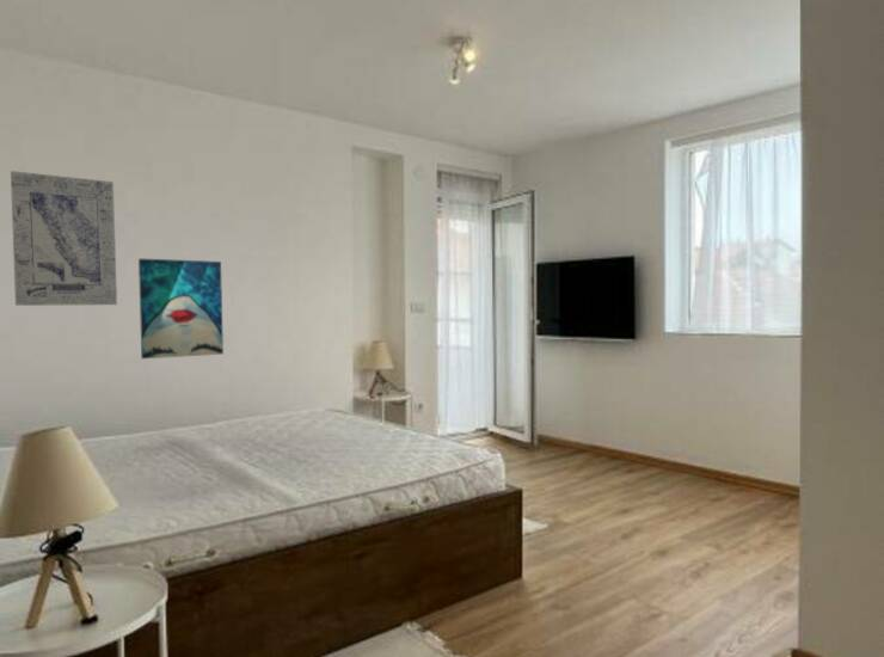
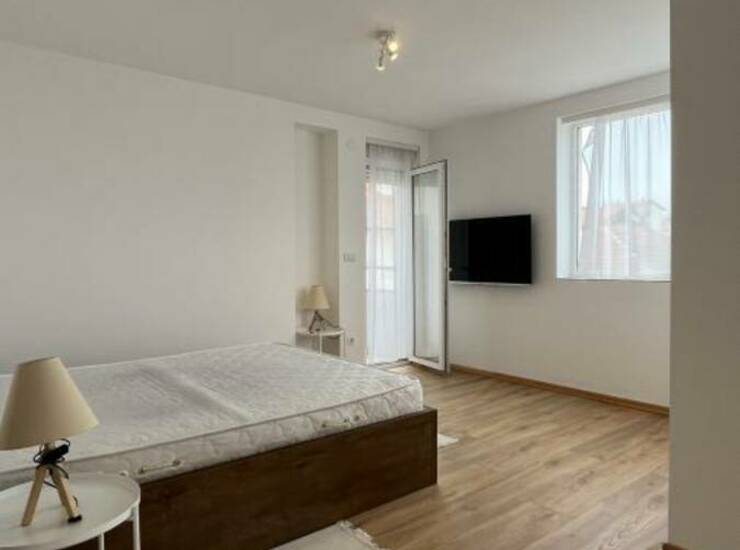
- wall art (182, 308)
- wall art (66, 241)
